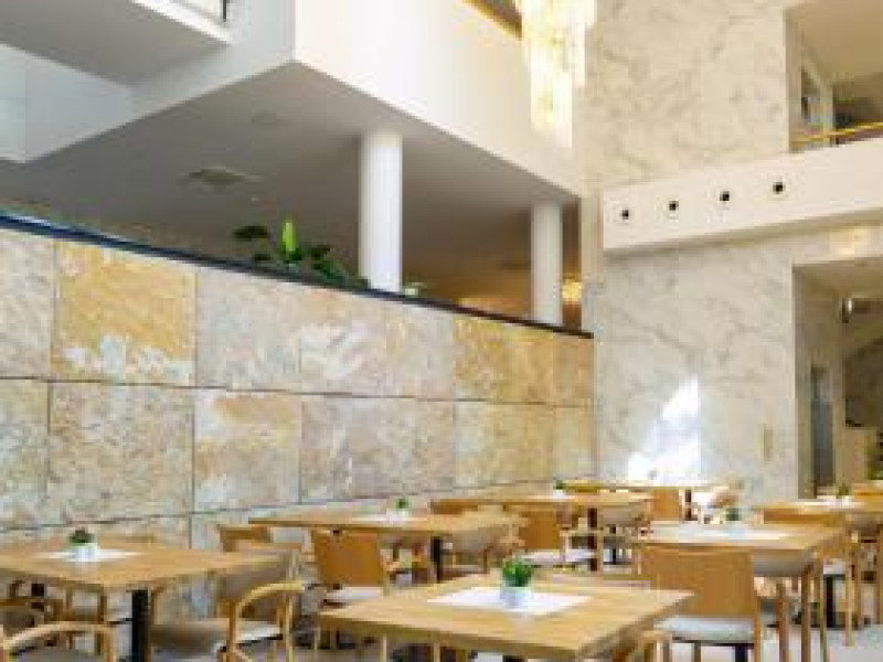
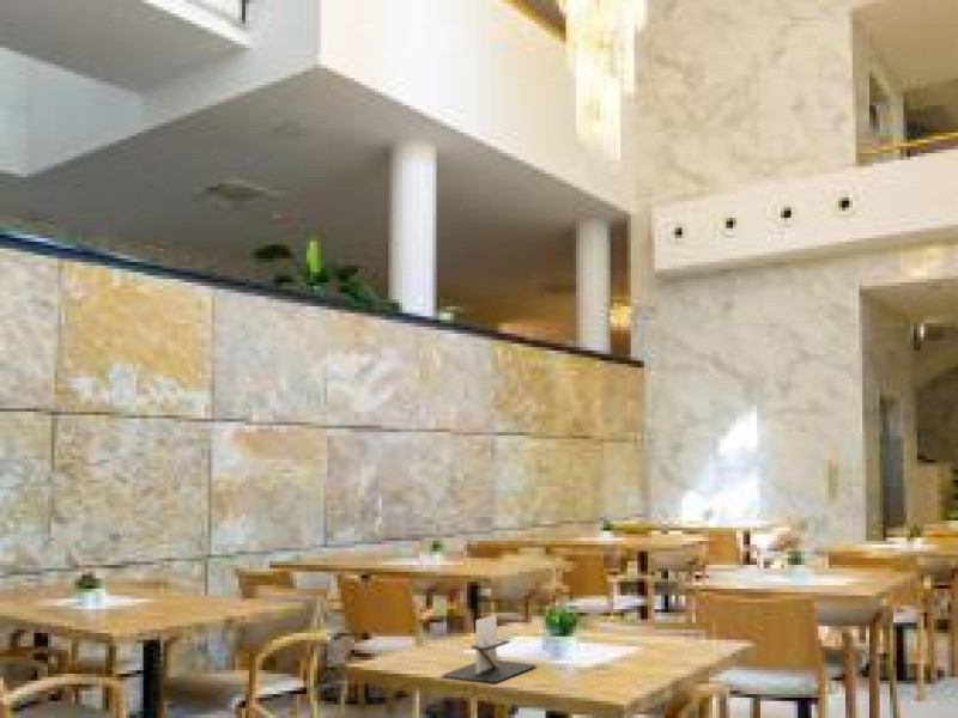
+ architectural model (490, 644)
